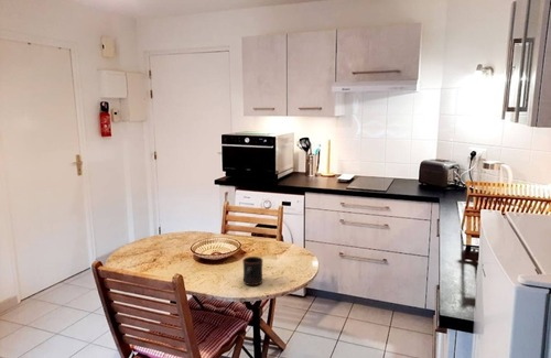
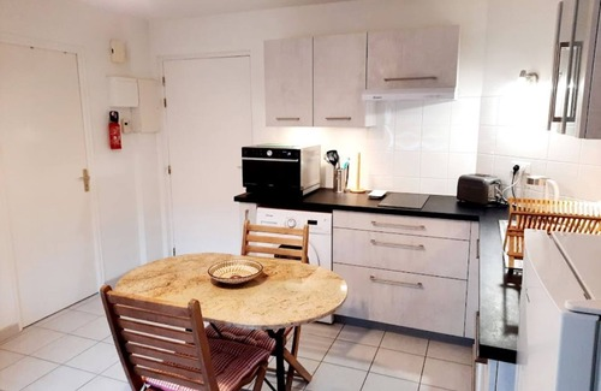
- mug (251, 272)
